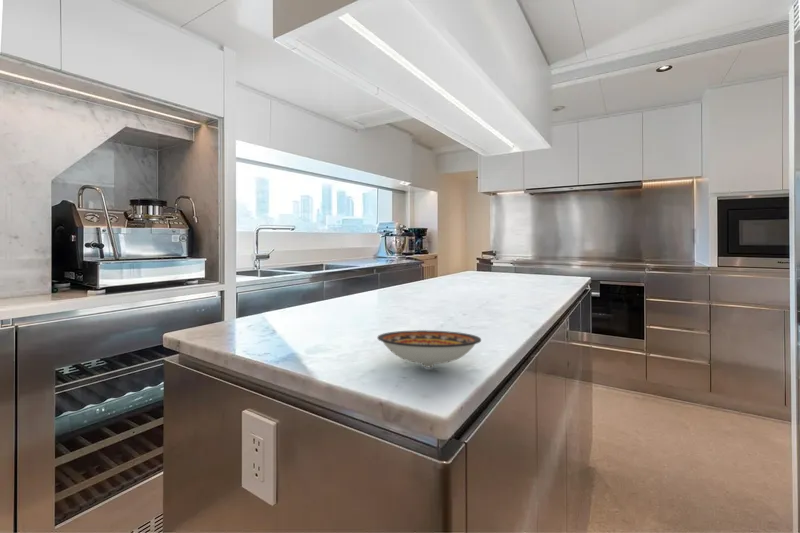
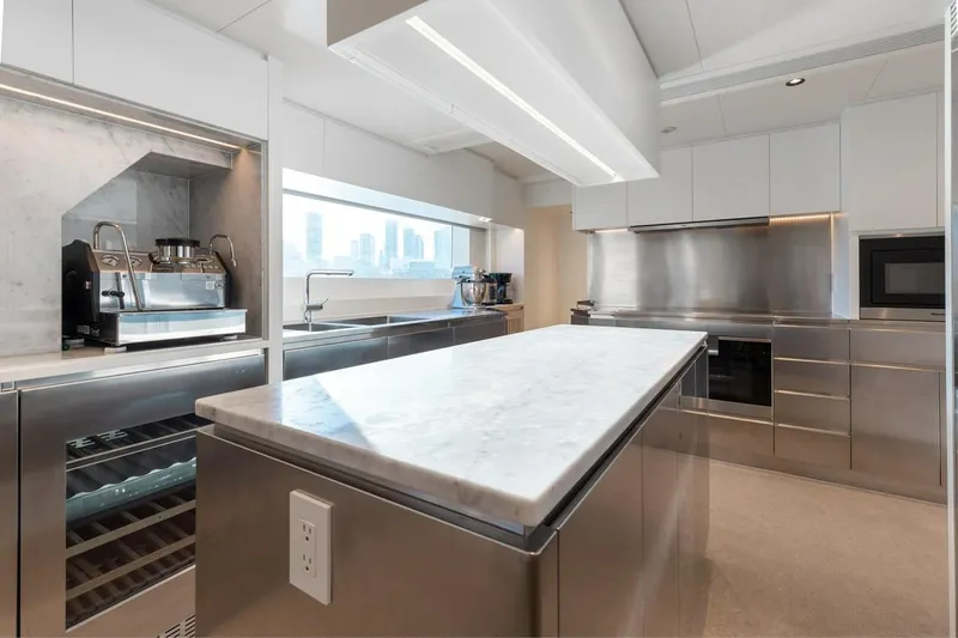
- bowl (428, 351)
